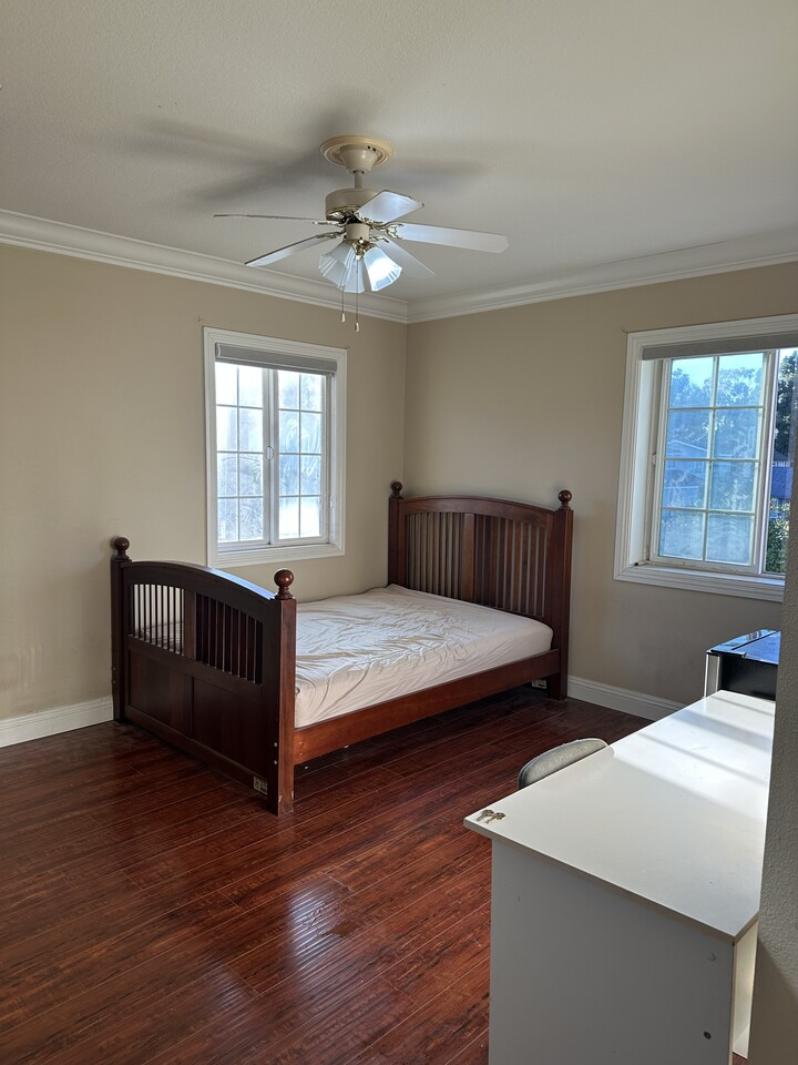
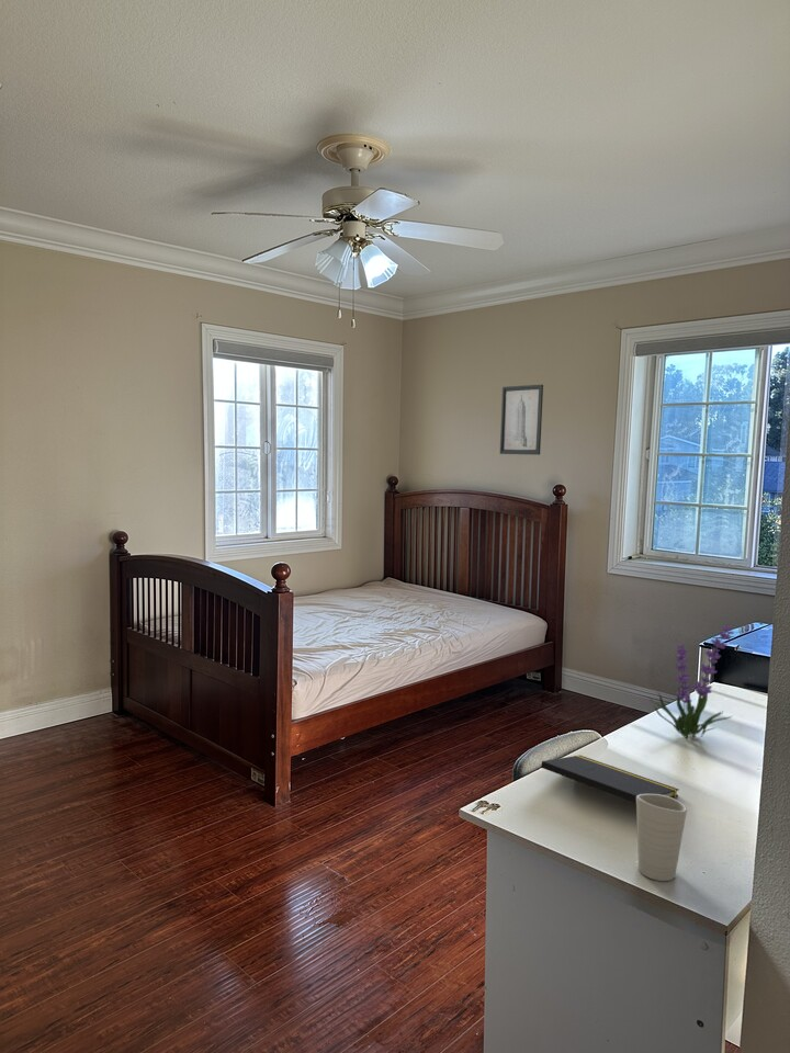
+ wall art (520, 420)
+ notepad (609, 778)
+ cup (658, 834)
+ plant (696, 681)
